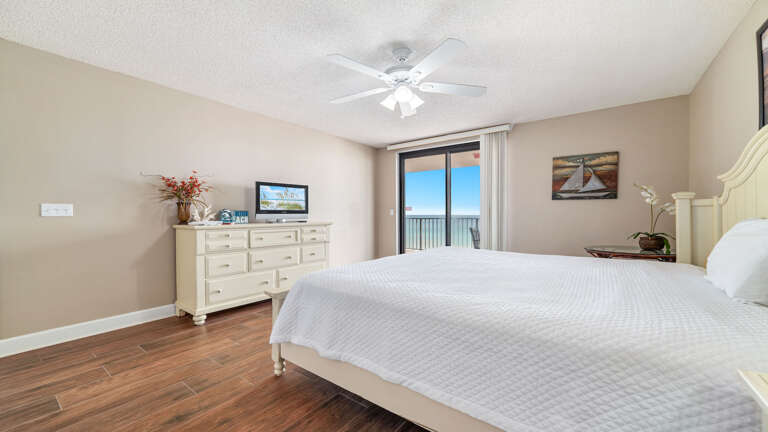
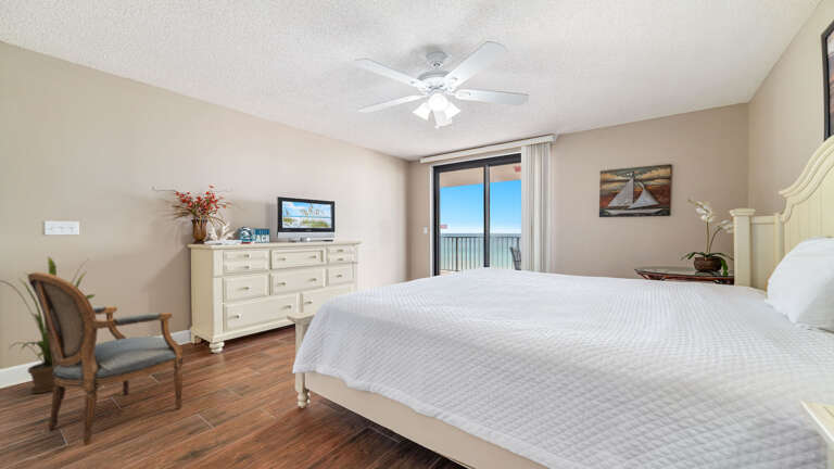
+ armchair (106, 343)
+ house plant (45, 322)
